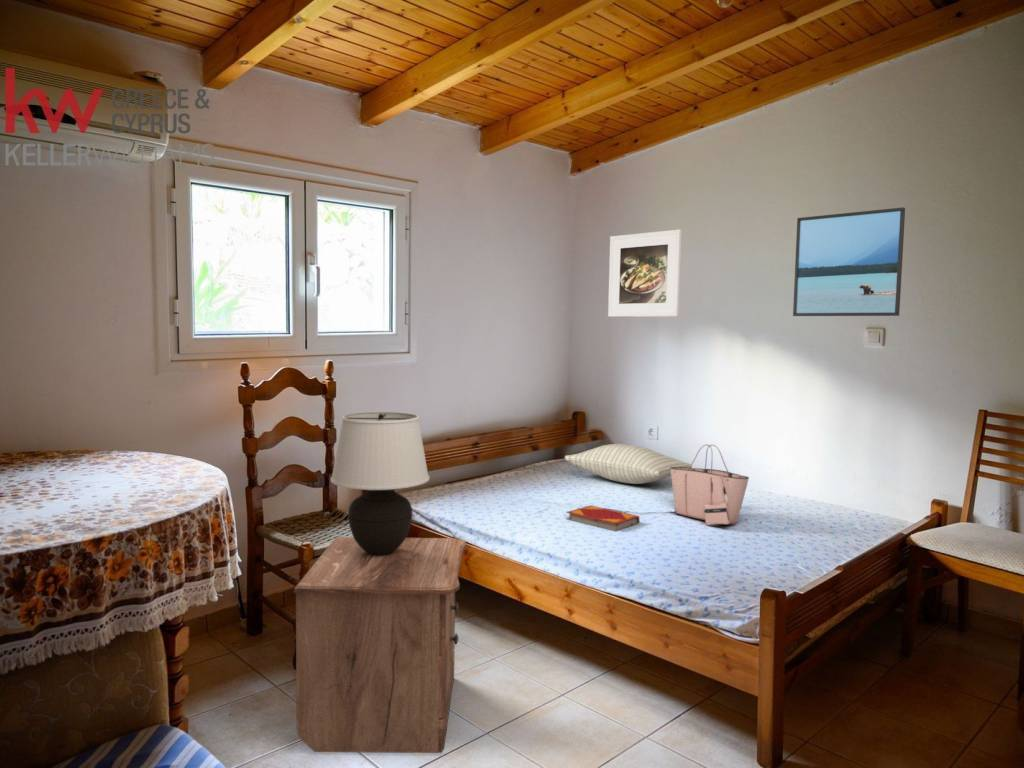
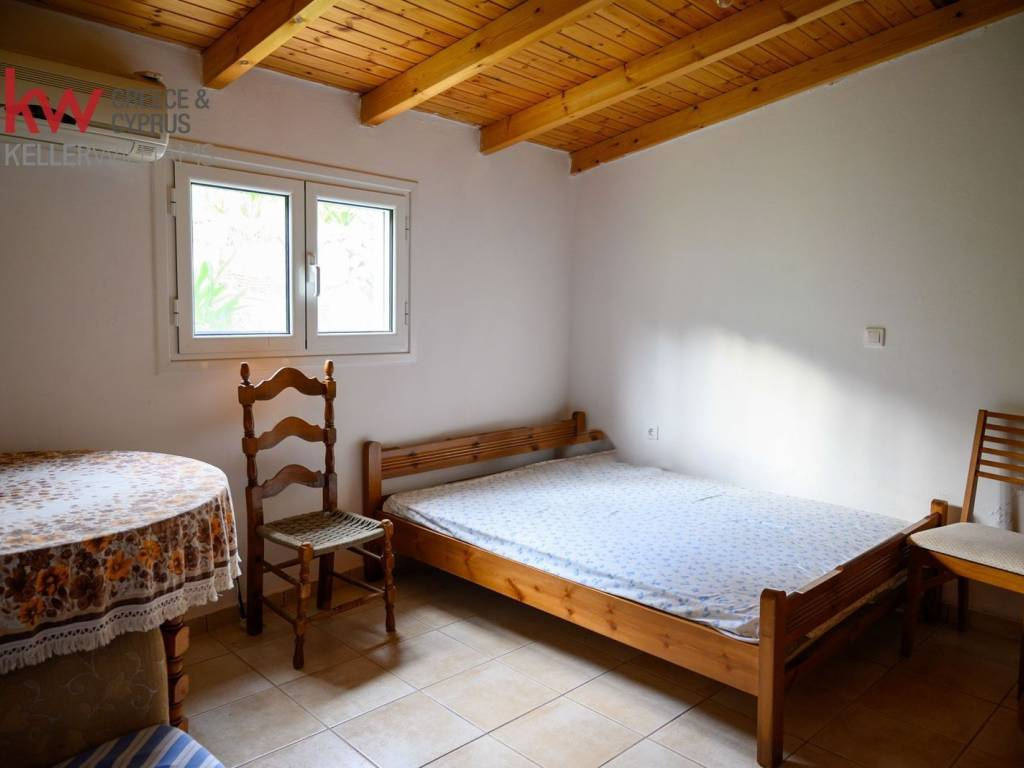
- tote bag (706, 482)
- table lamp (380, 483)
- hardback book (602, 518)
- pillow (626, 463)
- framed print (643, 275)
- nightstand (389, 636)
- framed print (846, 264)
